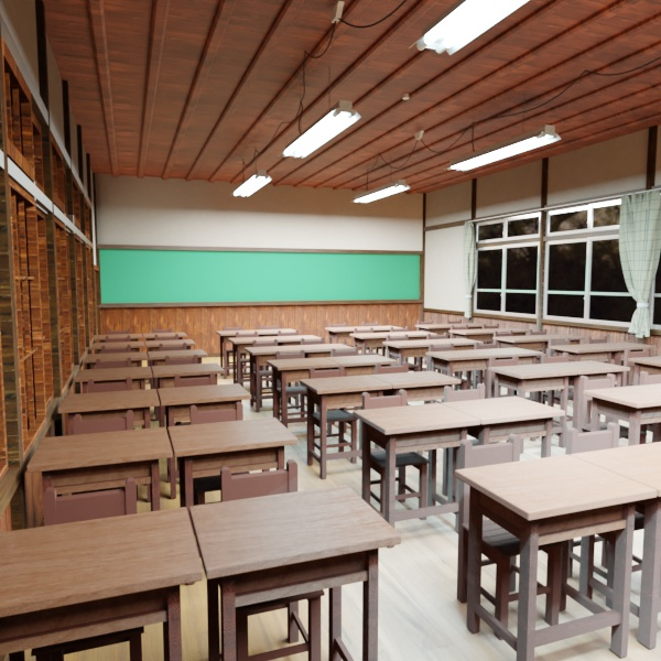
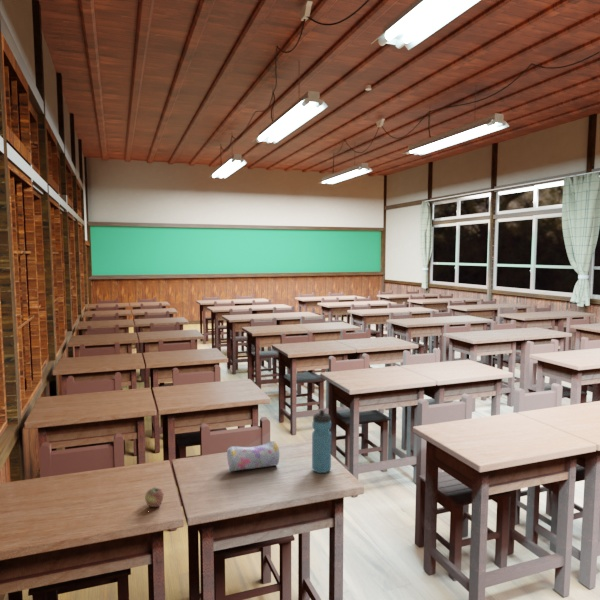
+ pencil case (253, 455)
+ water bottle (321, 440)
+ apple (154, 497)
